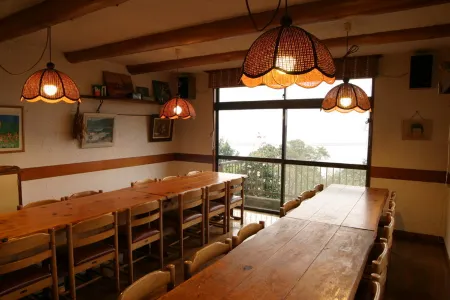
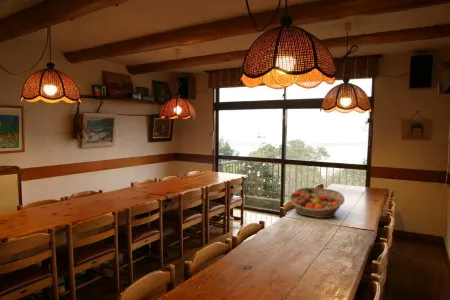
+ fruit basket (315, 202)
